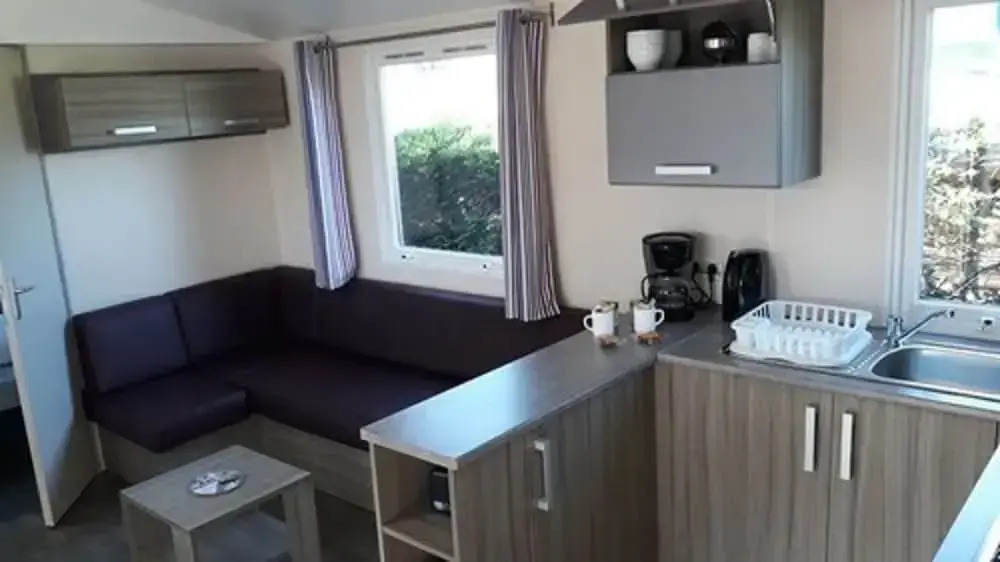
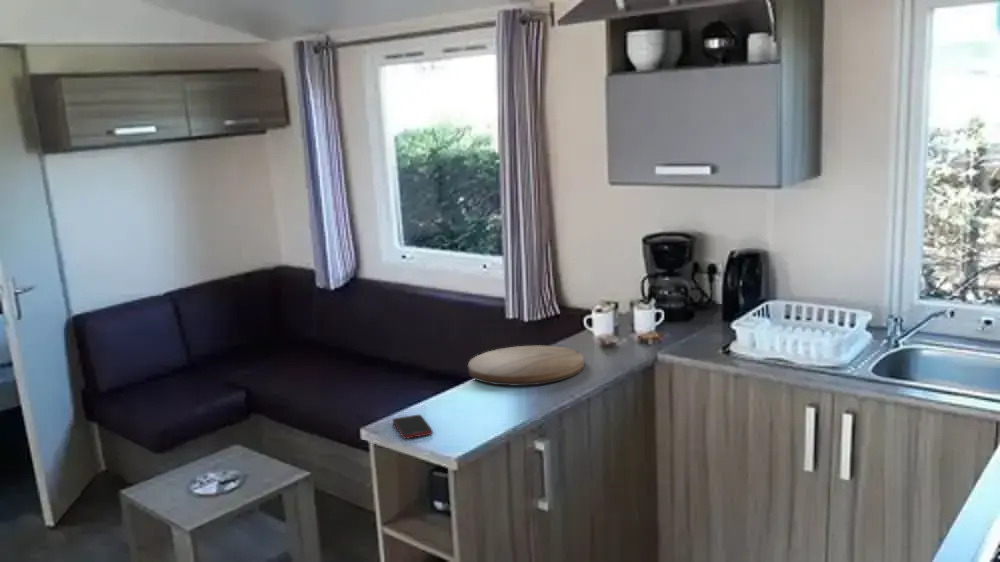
+ cutting board (526, 364)
+ cell phone (412, 426)
